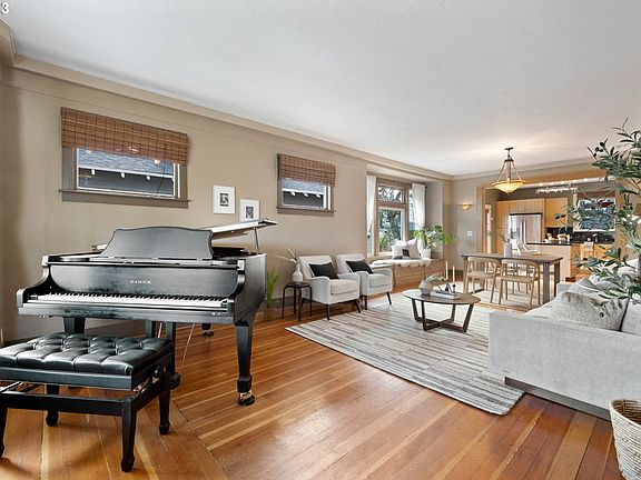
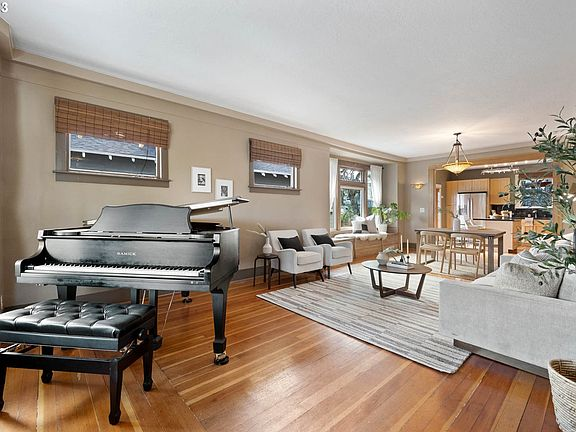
- house plant (267, 287)
